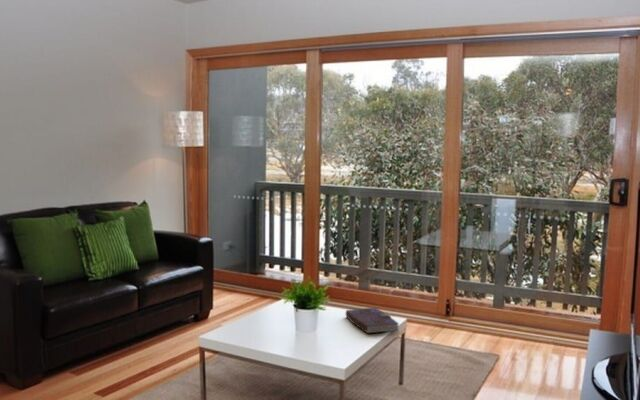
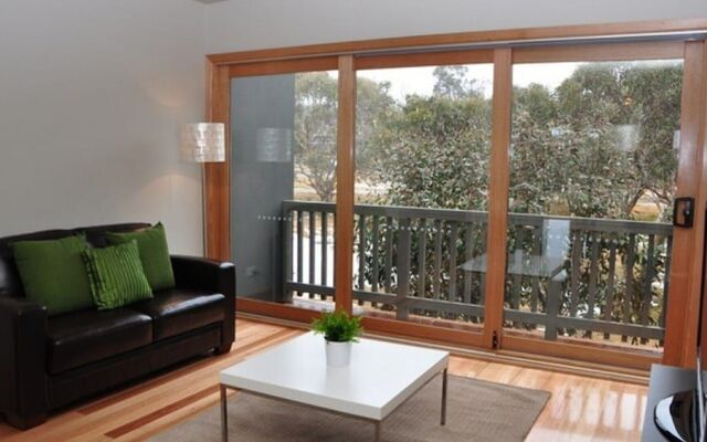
- book (371, 319)
